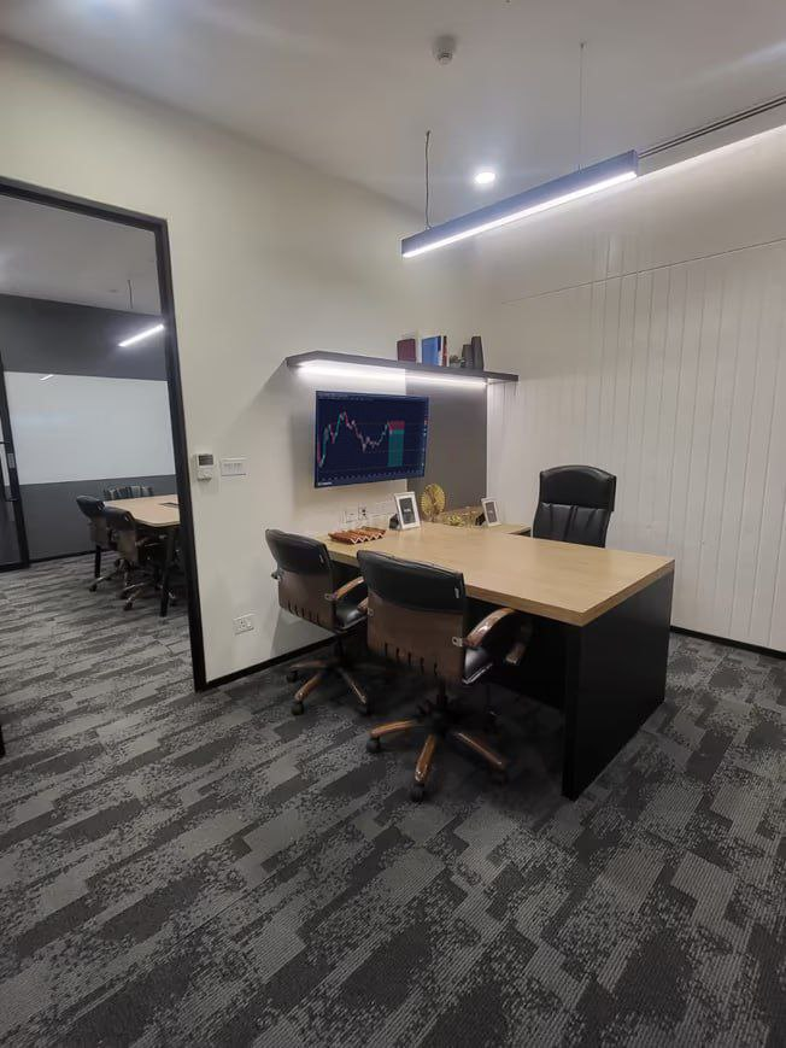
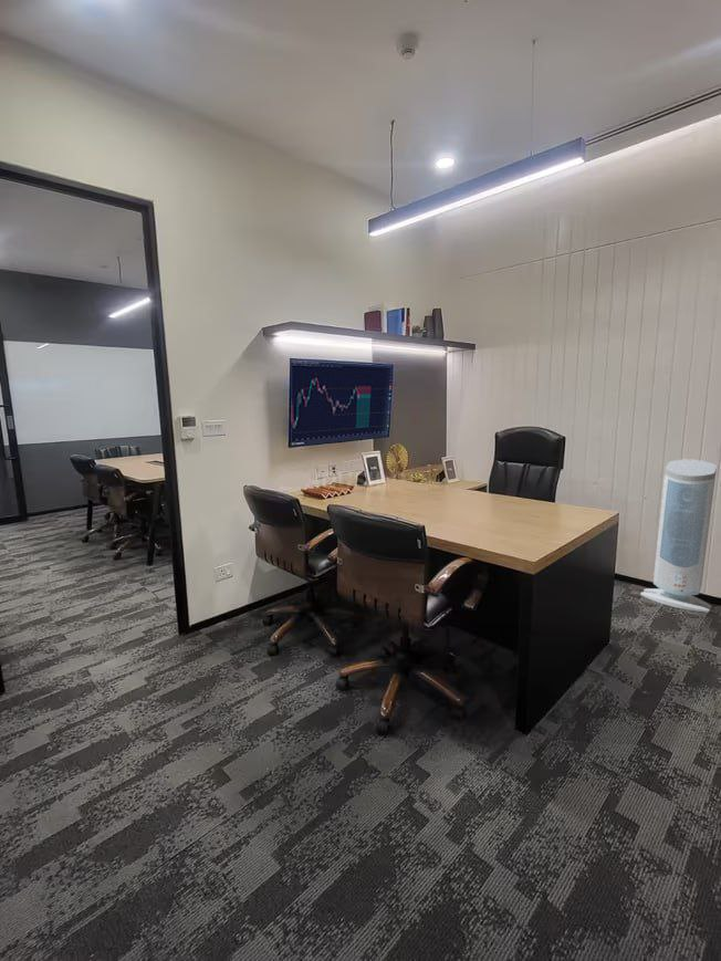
+ air purifier (682, 532)
